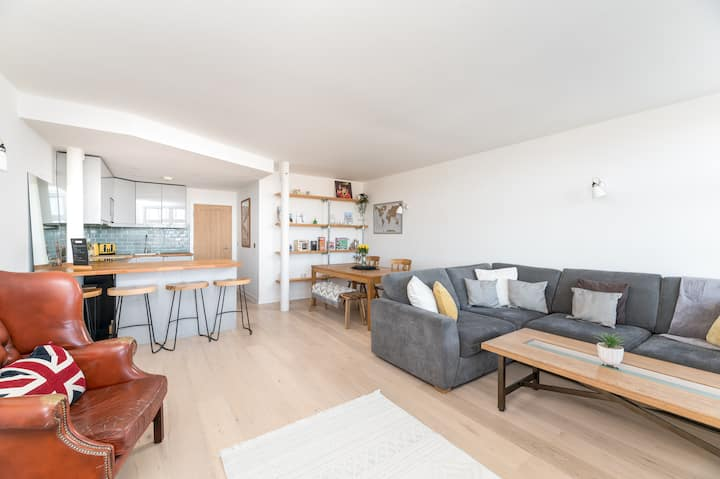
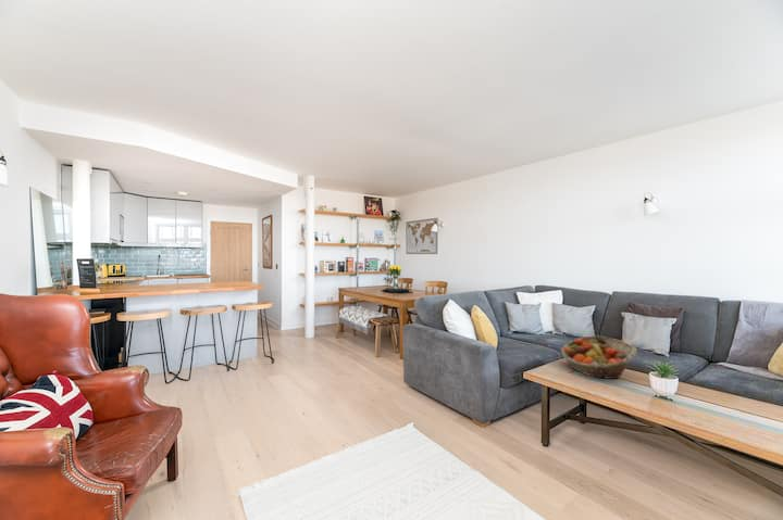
+ fruit basket (596, 355)
